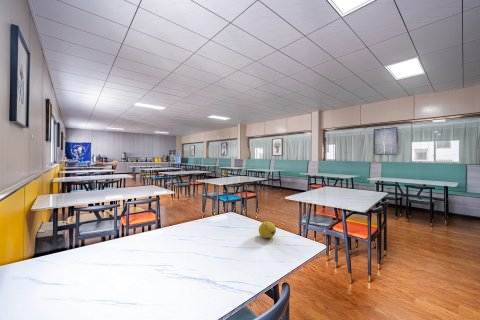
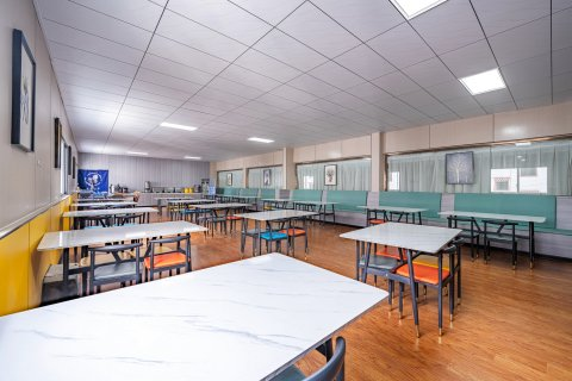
- fruit (267, 229)
